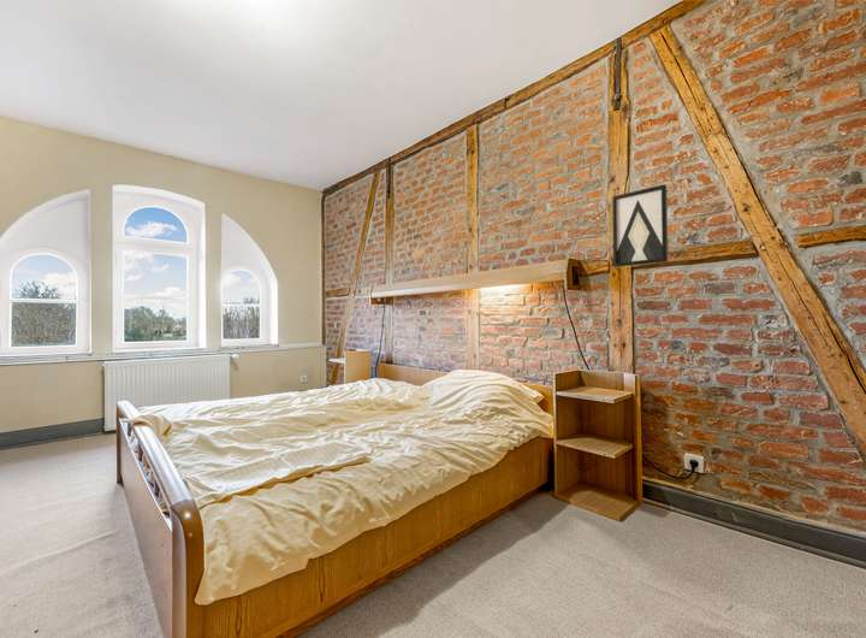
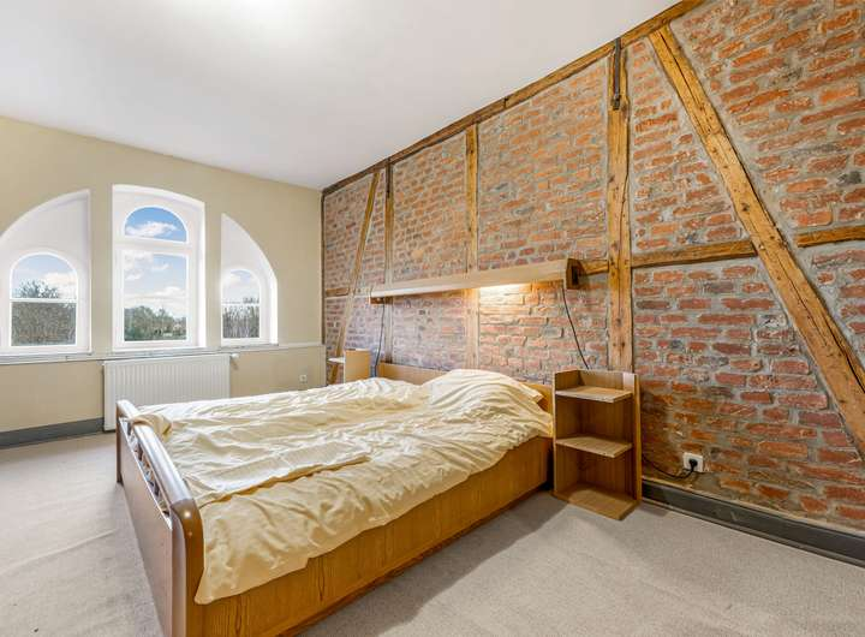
- wall art (639, 228)
